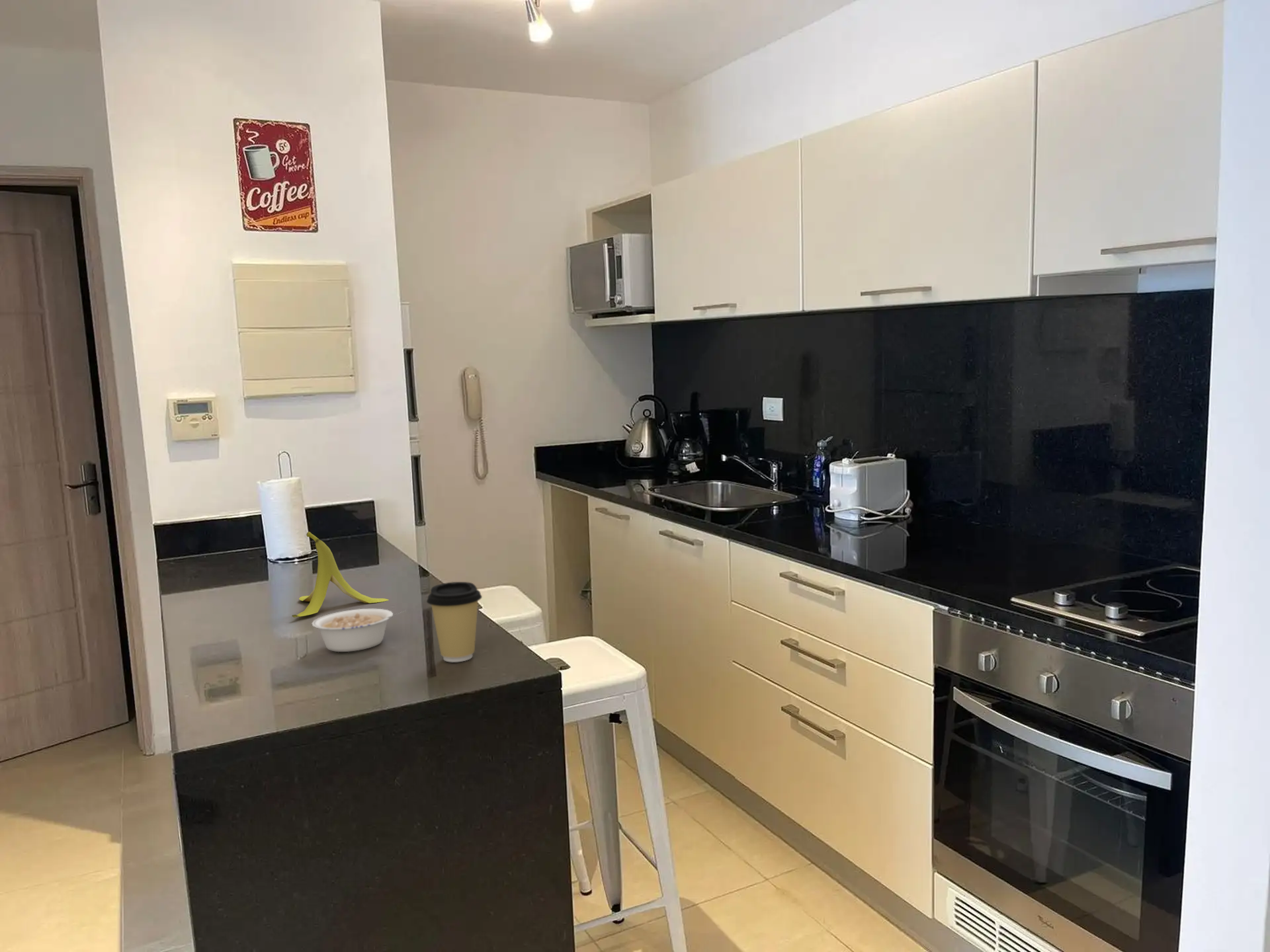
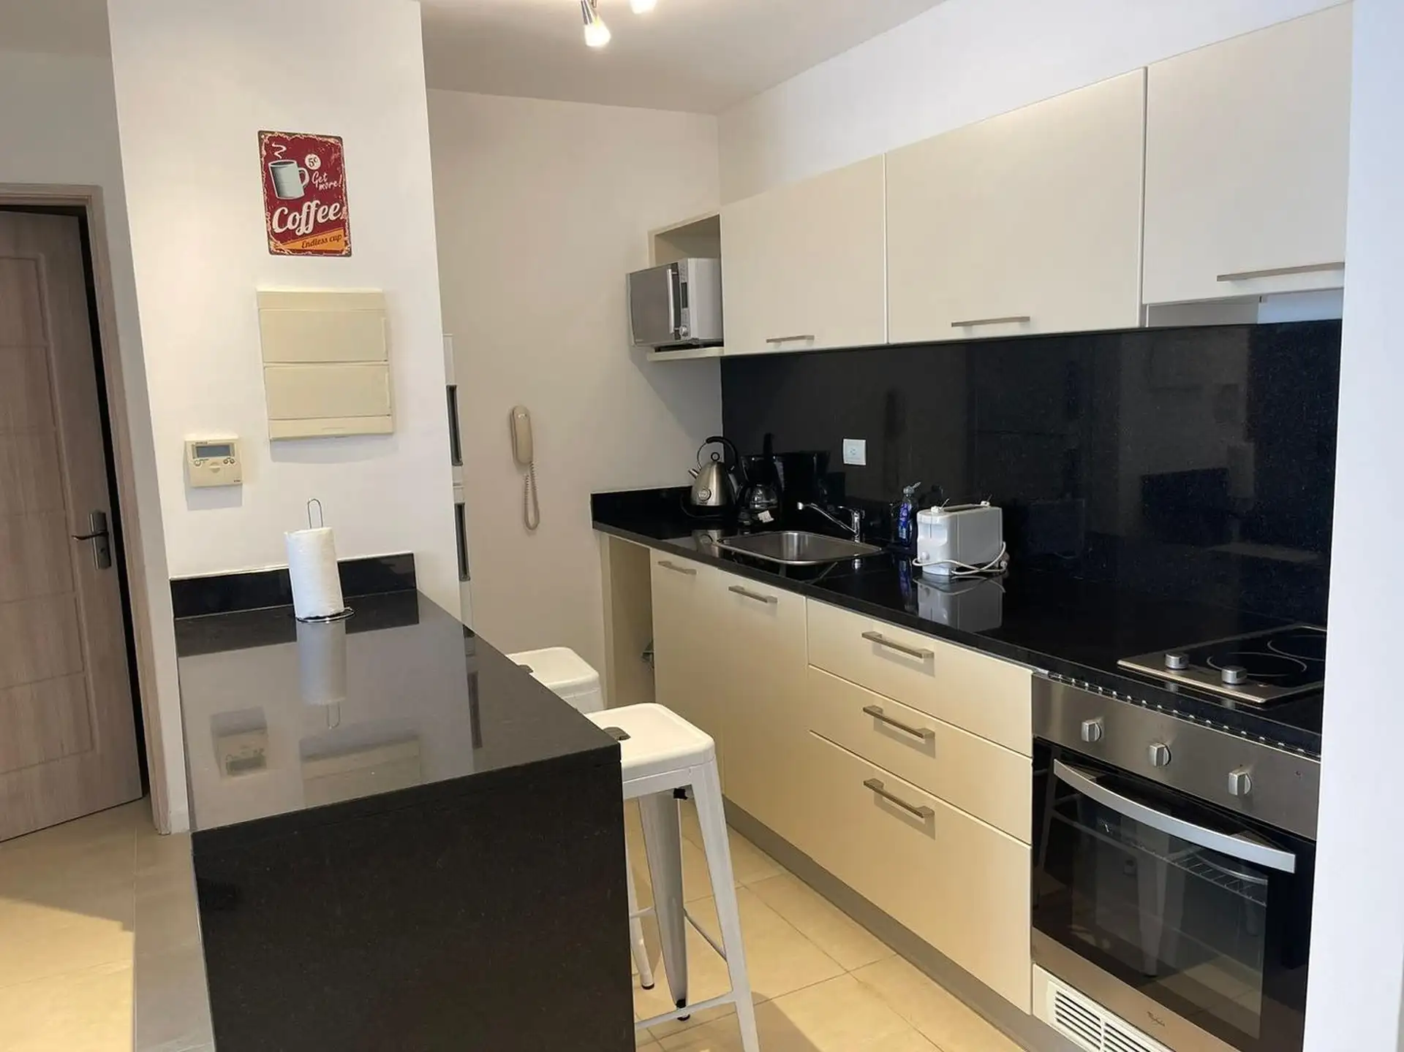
- coffee cup (456, 622)
- legume (357, 628)
- banana peel (337, 567)
